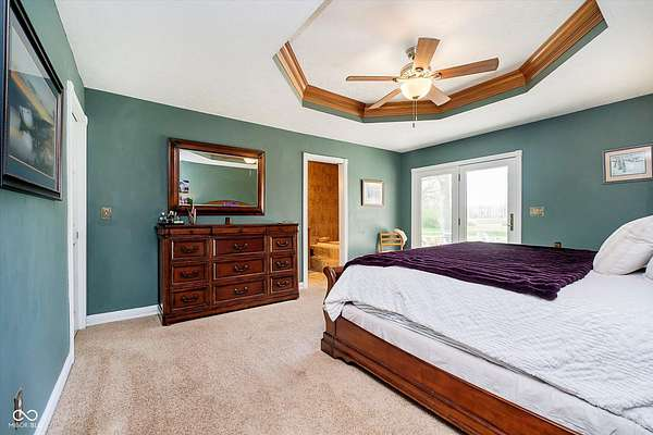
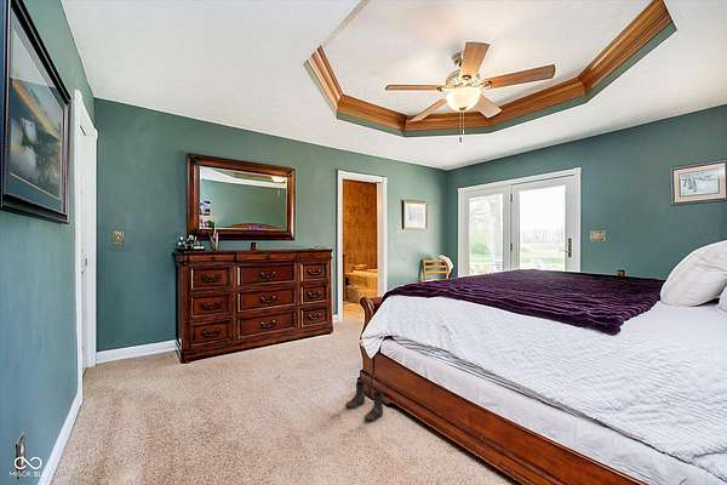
+ boots (364, 400)
